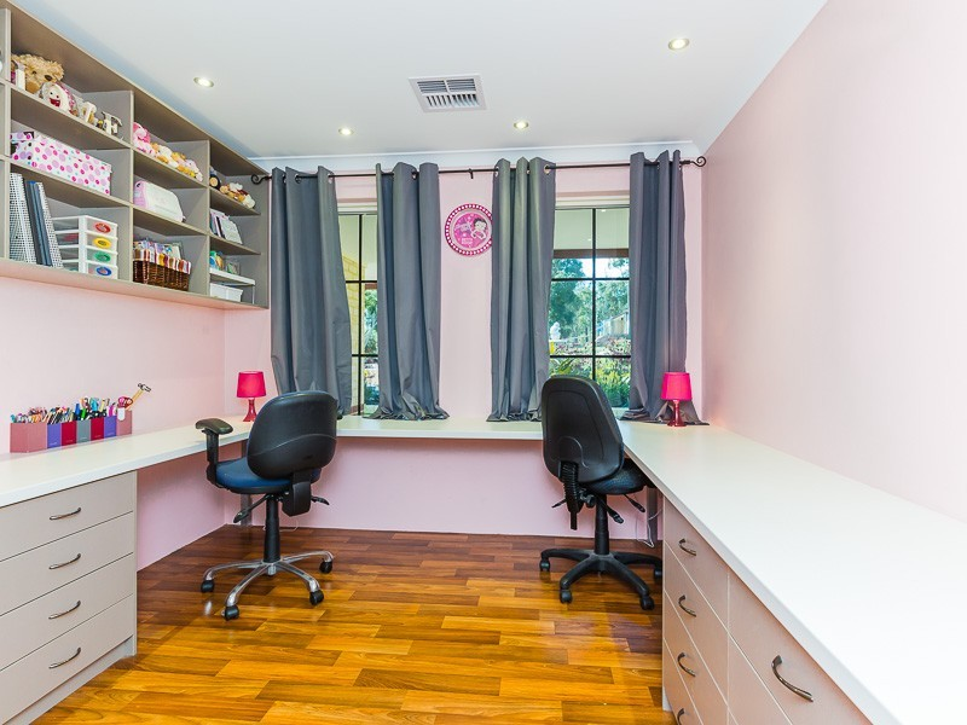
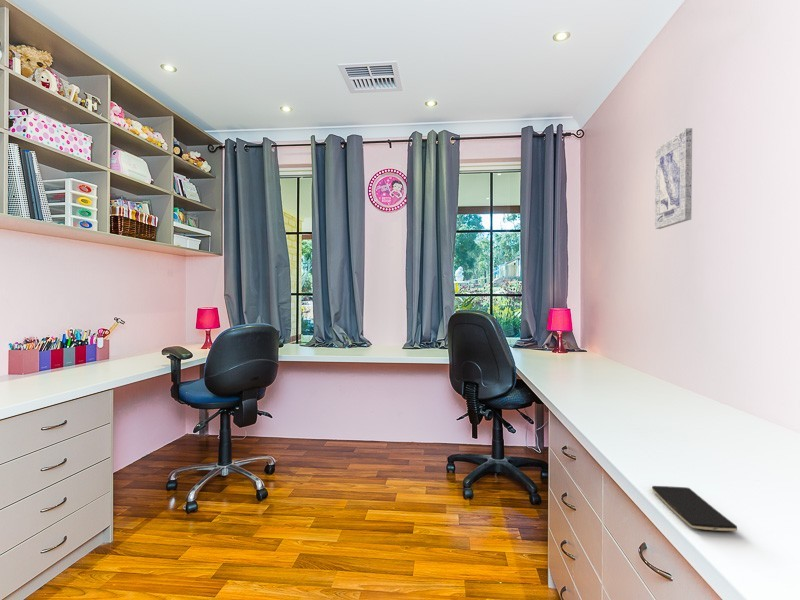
+ smartphone (690, 507)
+ wall art (672, 182)
